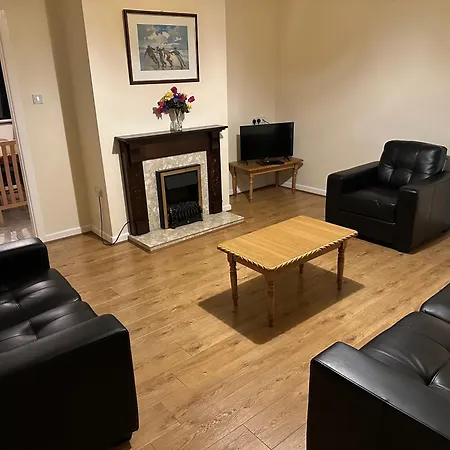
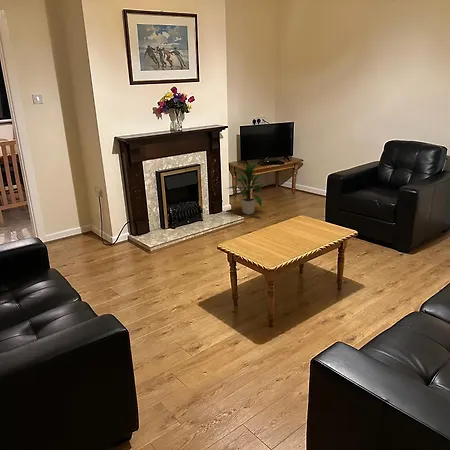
+ indoor plant (248, 188)
